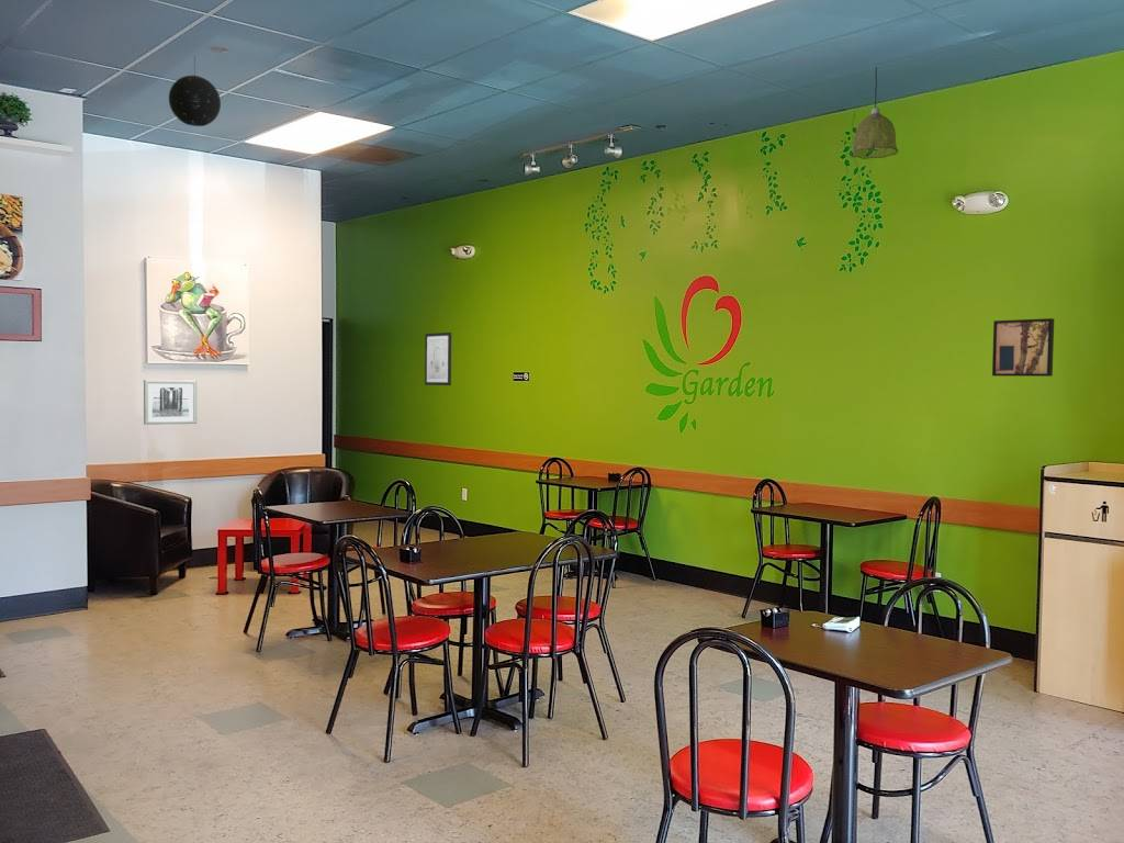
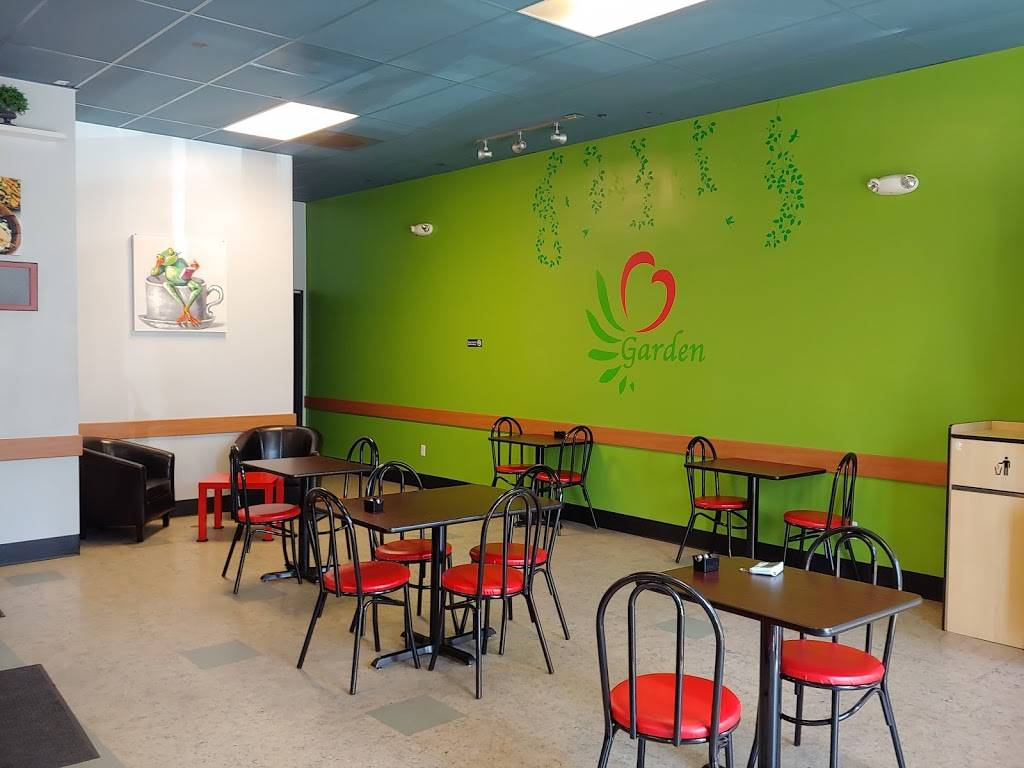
- pendant lamp (875, 110)
- pendant light (194, 89)
- wall art (1022, 348)
- wall art (437, 359)
- wall art (170, 402)
